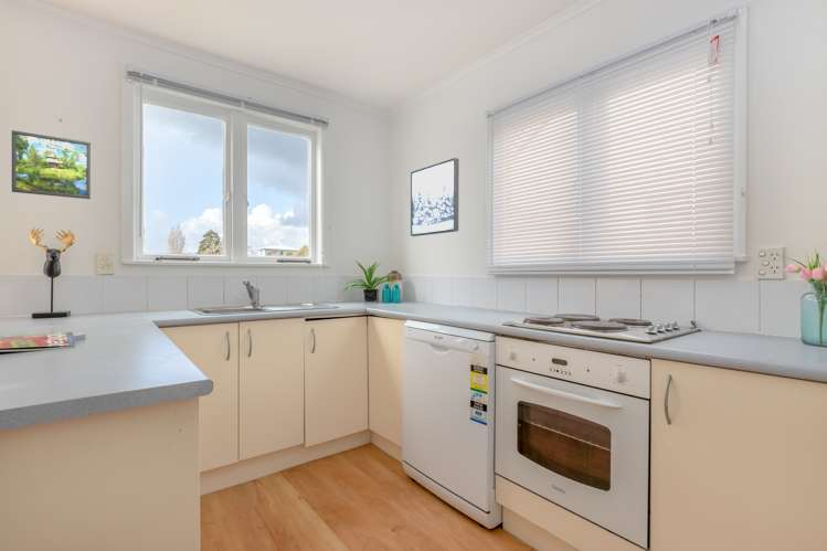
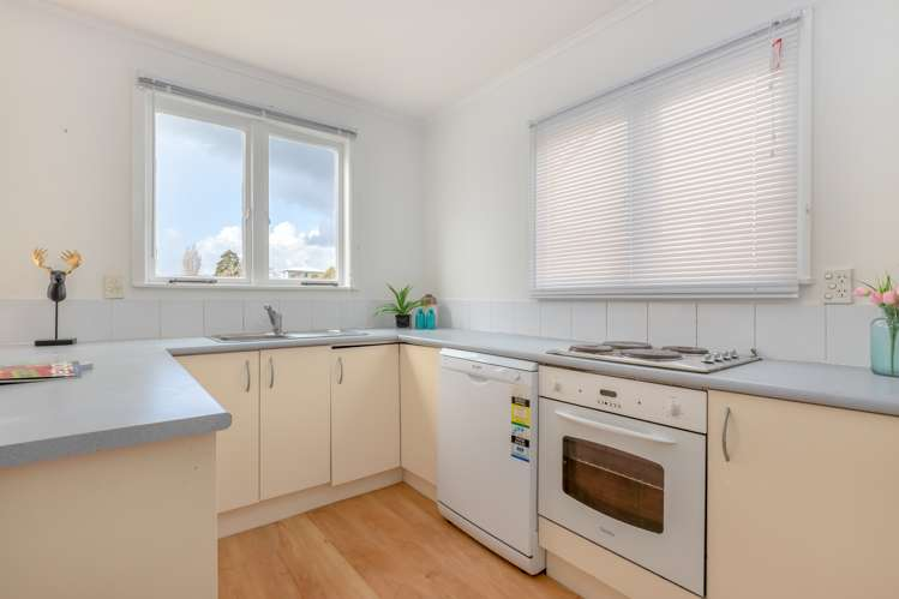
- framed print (52, 166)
- wall art (433, 199)
